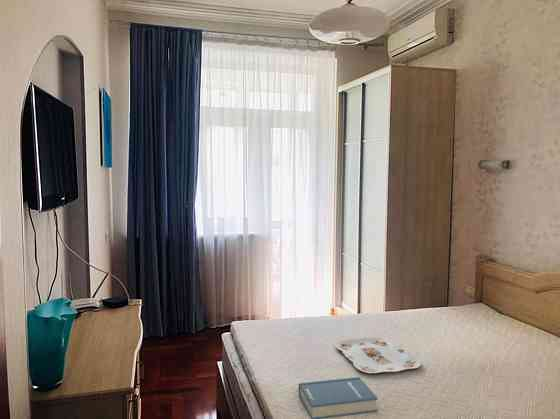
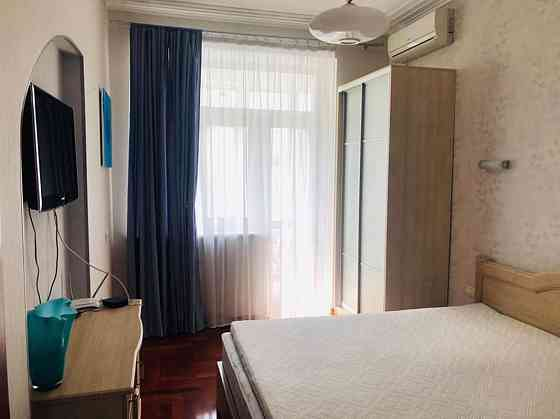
- hardback book (336, 396)
- serving tray (375, 354)
